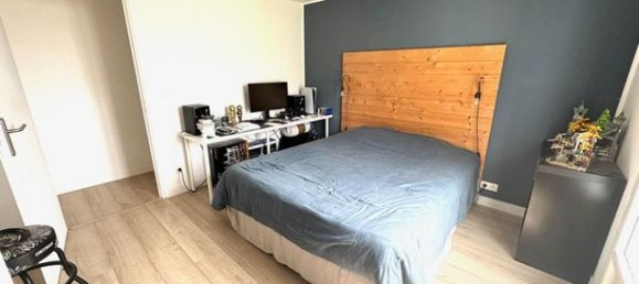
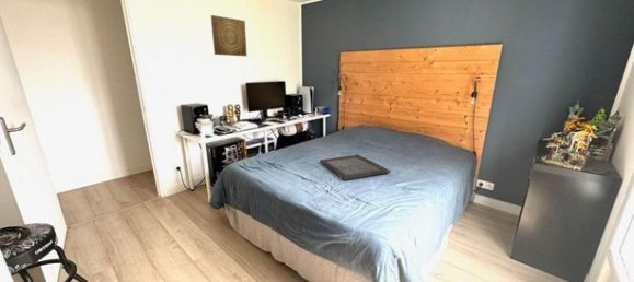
+ wall art (230, 36)
+ serving tray (353, 165)
